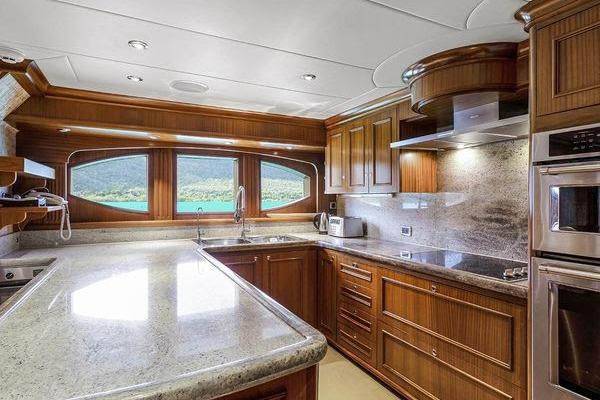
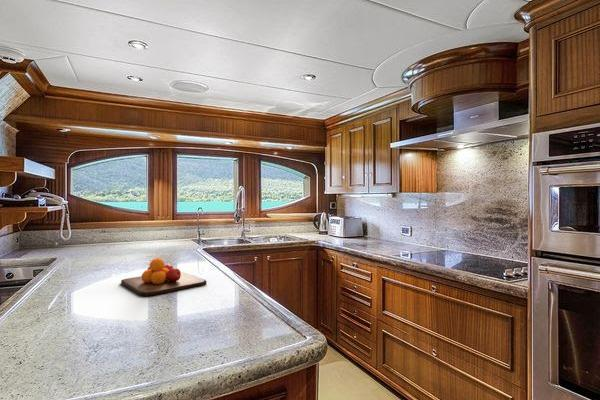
+ chopping board (163, 270)
